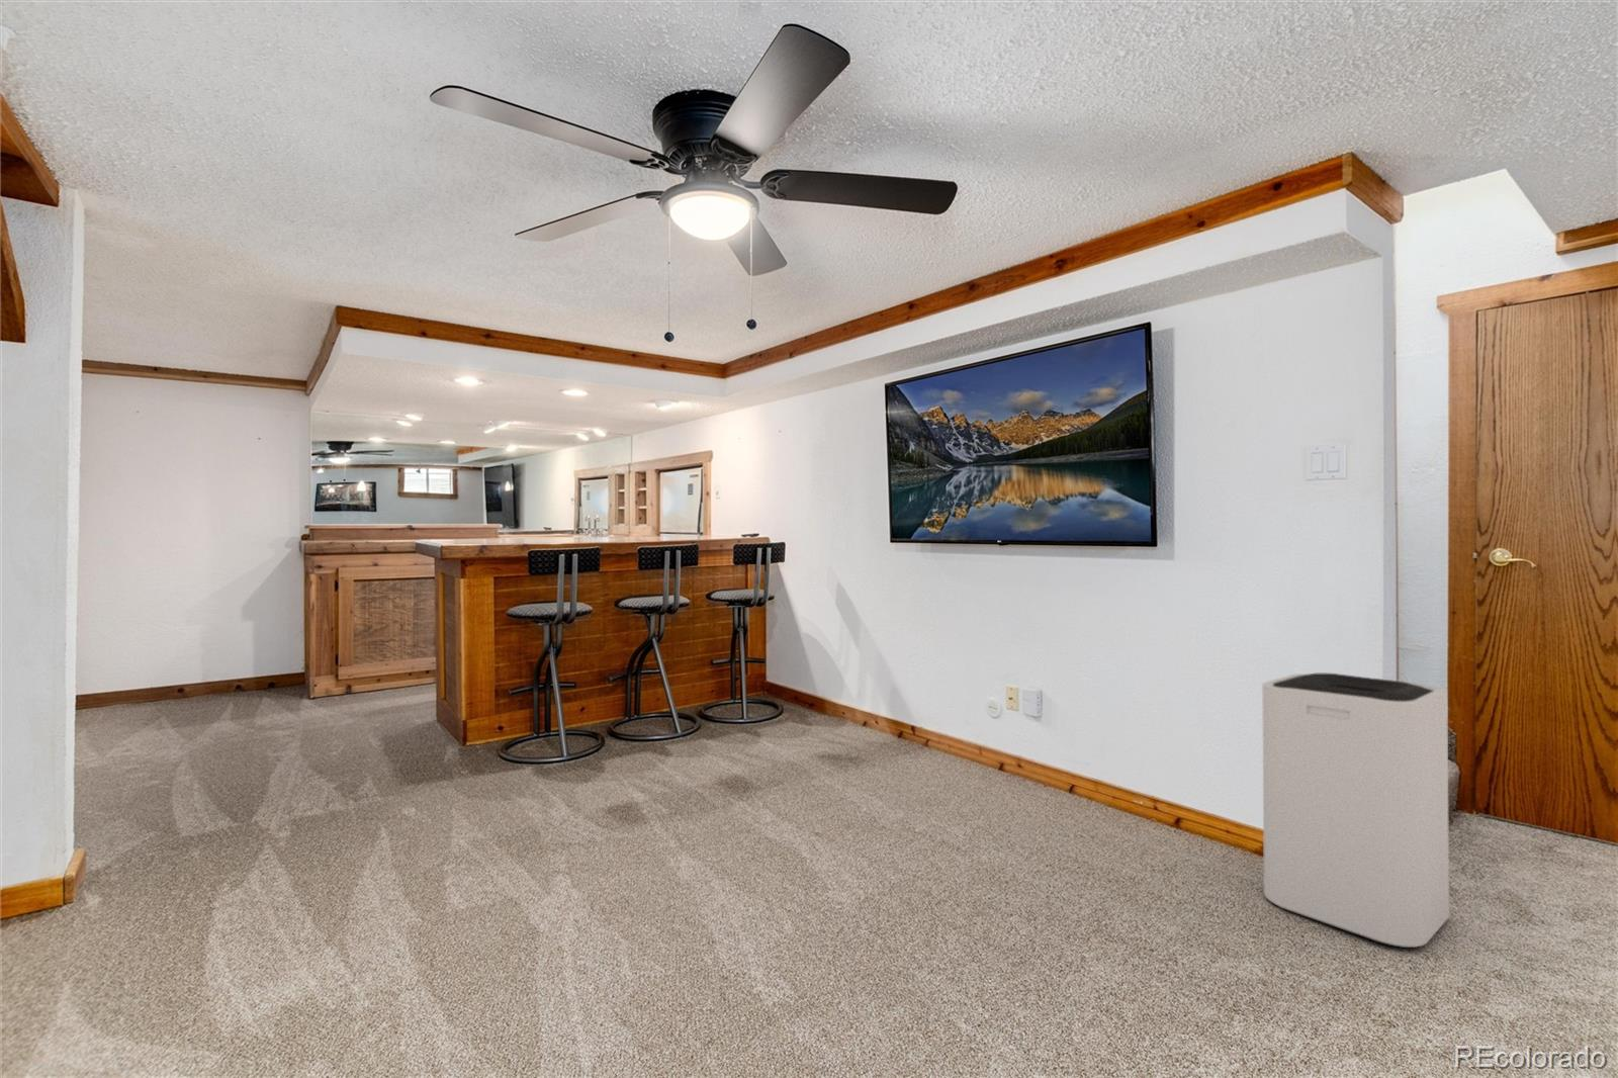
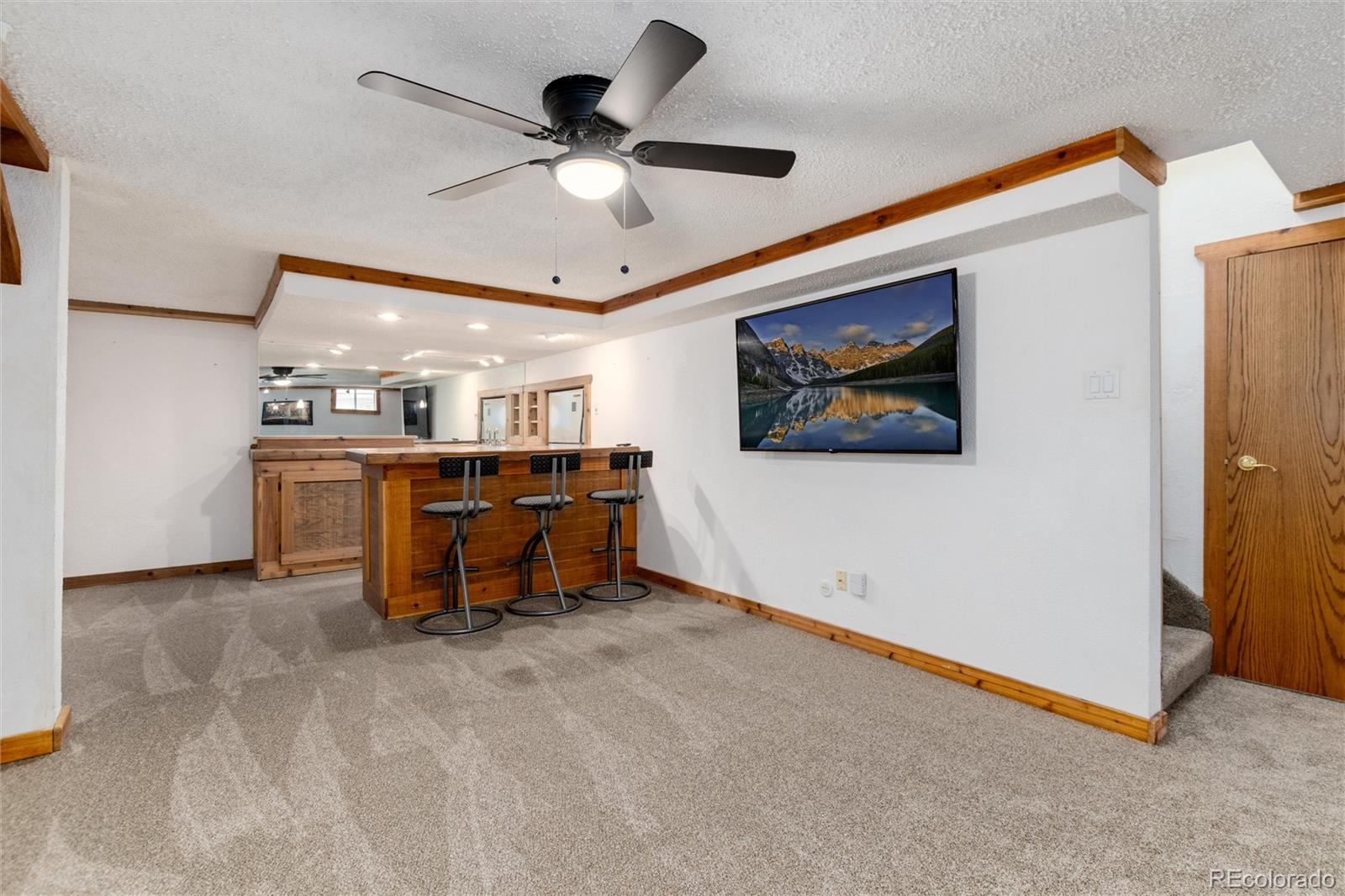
- trash can (1352, 793)
